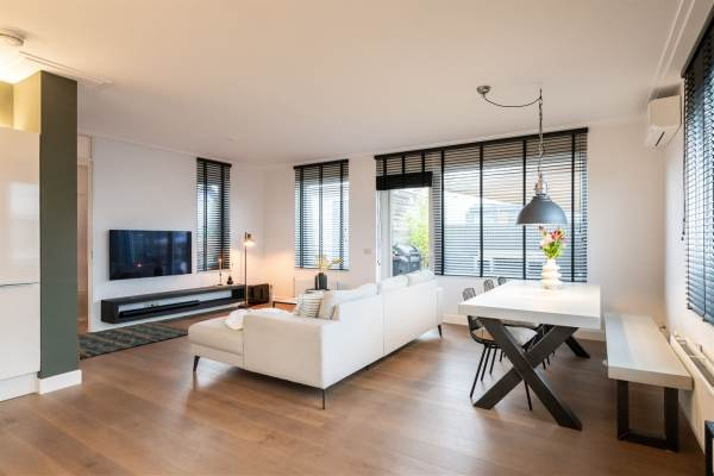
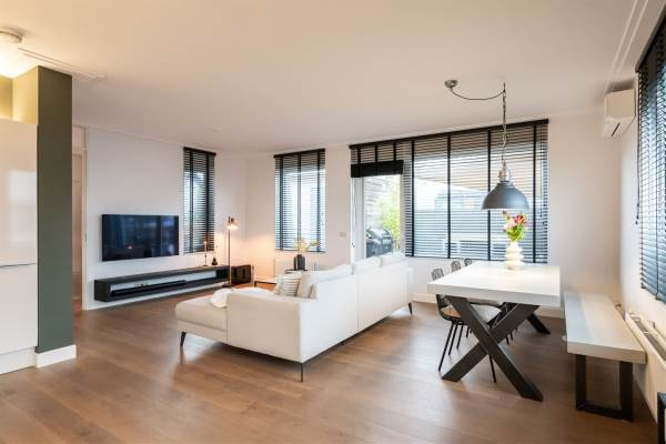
- rug (104, 340)
